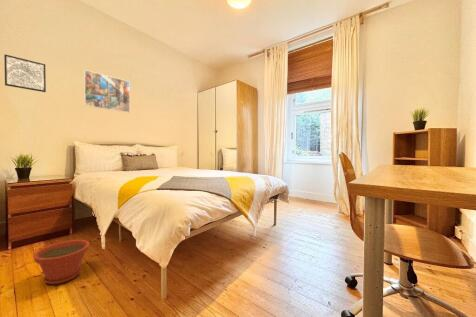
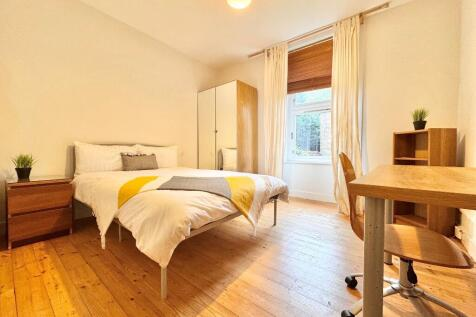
- plant pot (63, 262)
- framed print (108, 92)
- wall art (26, 74)
